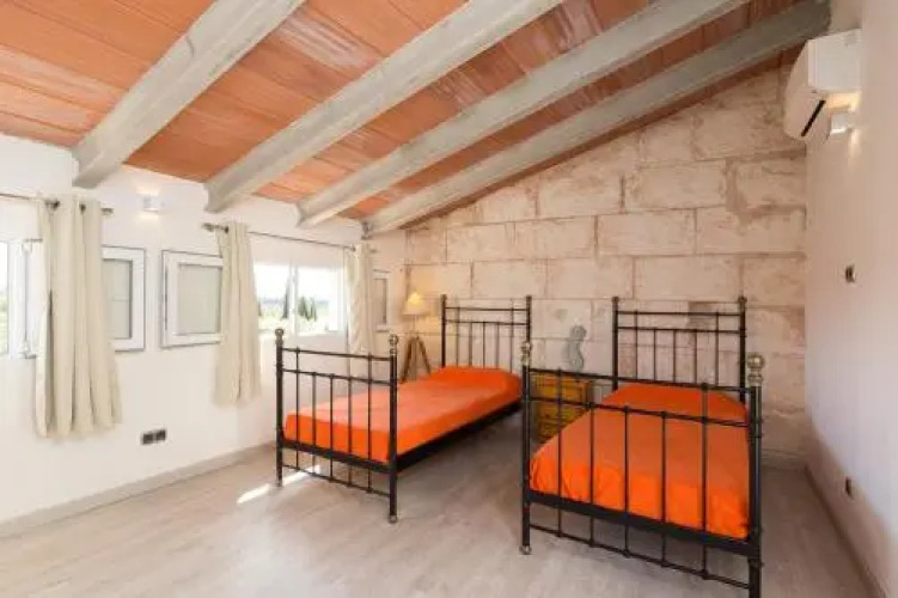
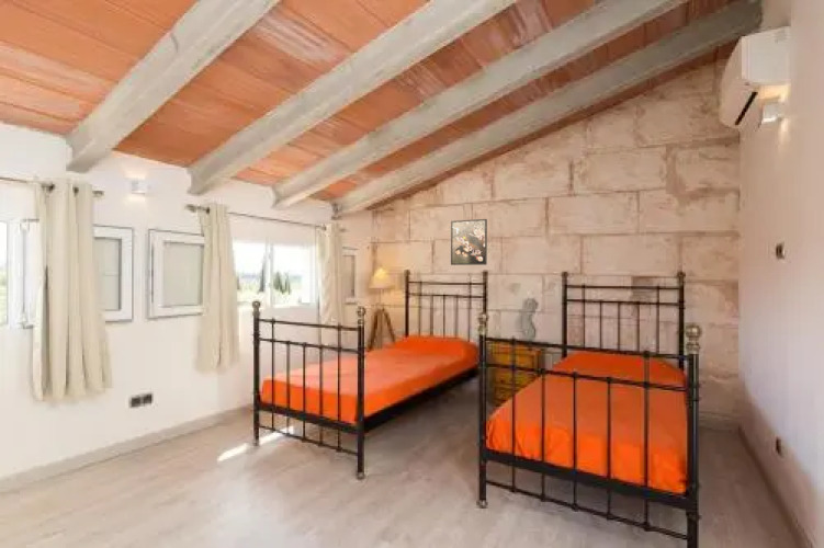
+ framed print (469, 242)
